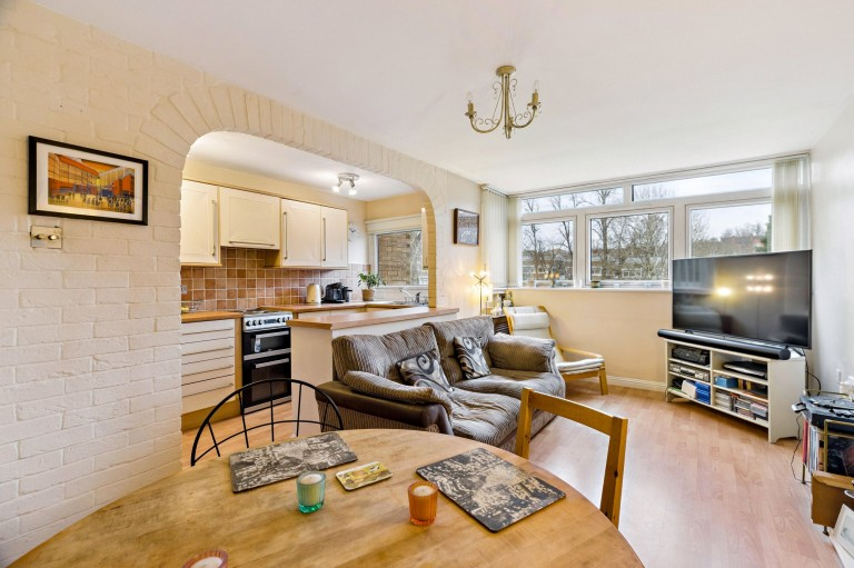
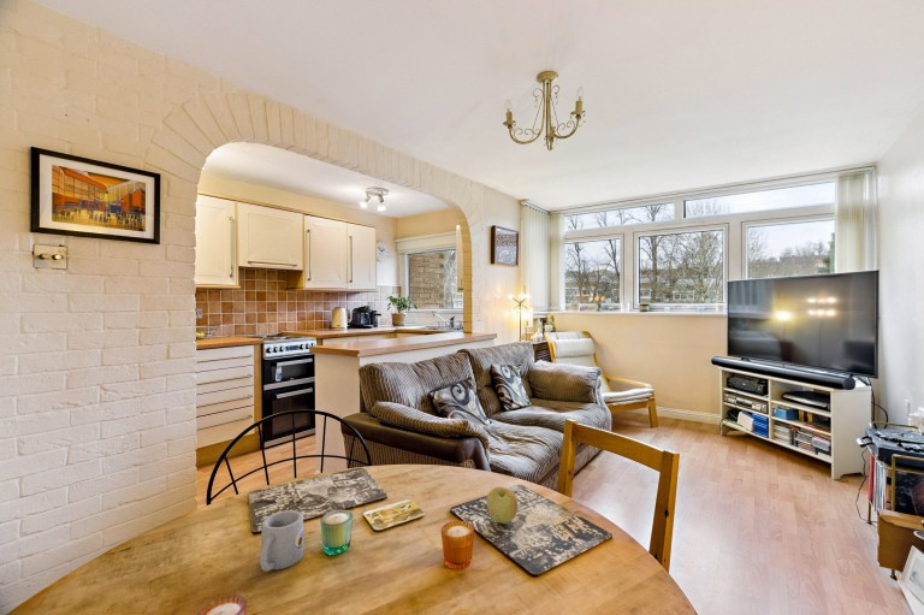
+ apple (502, 505)
+ mug (278, 543)
